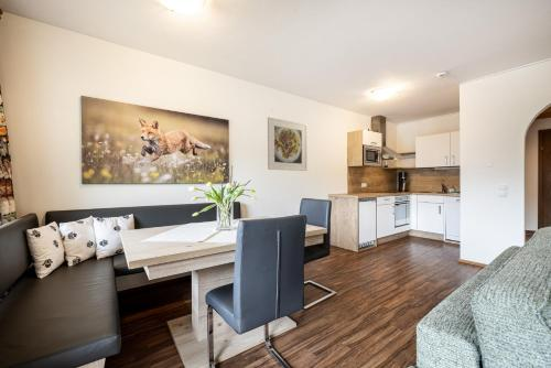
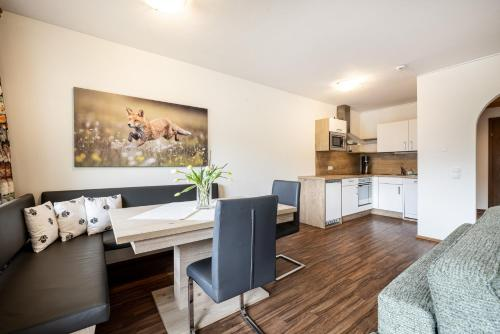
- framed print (288, 145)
